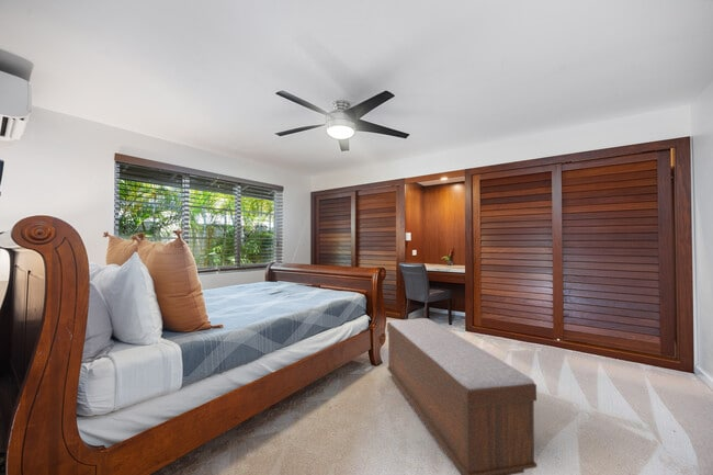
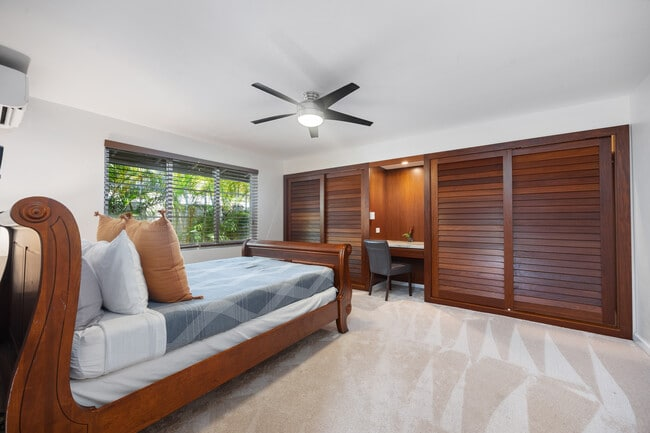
- bench (442, 375)
